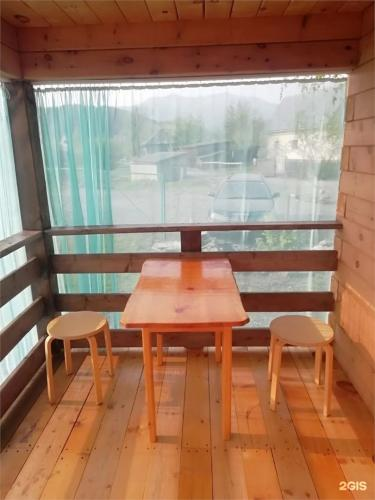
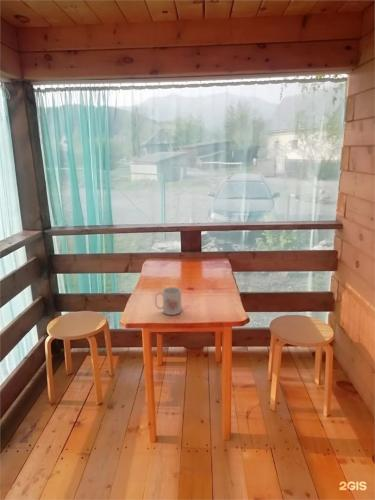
+ mug (168, 300)
